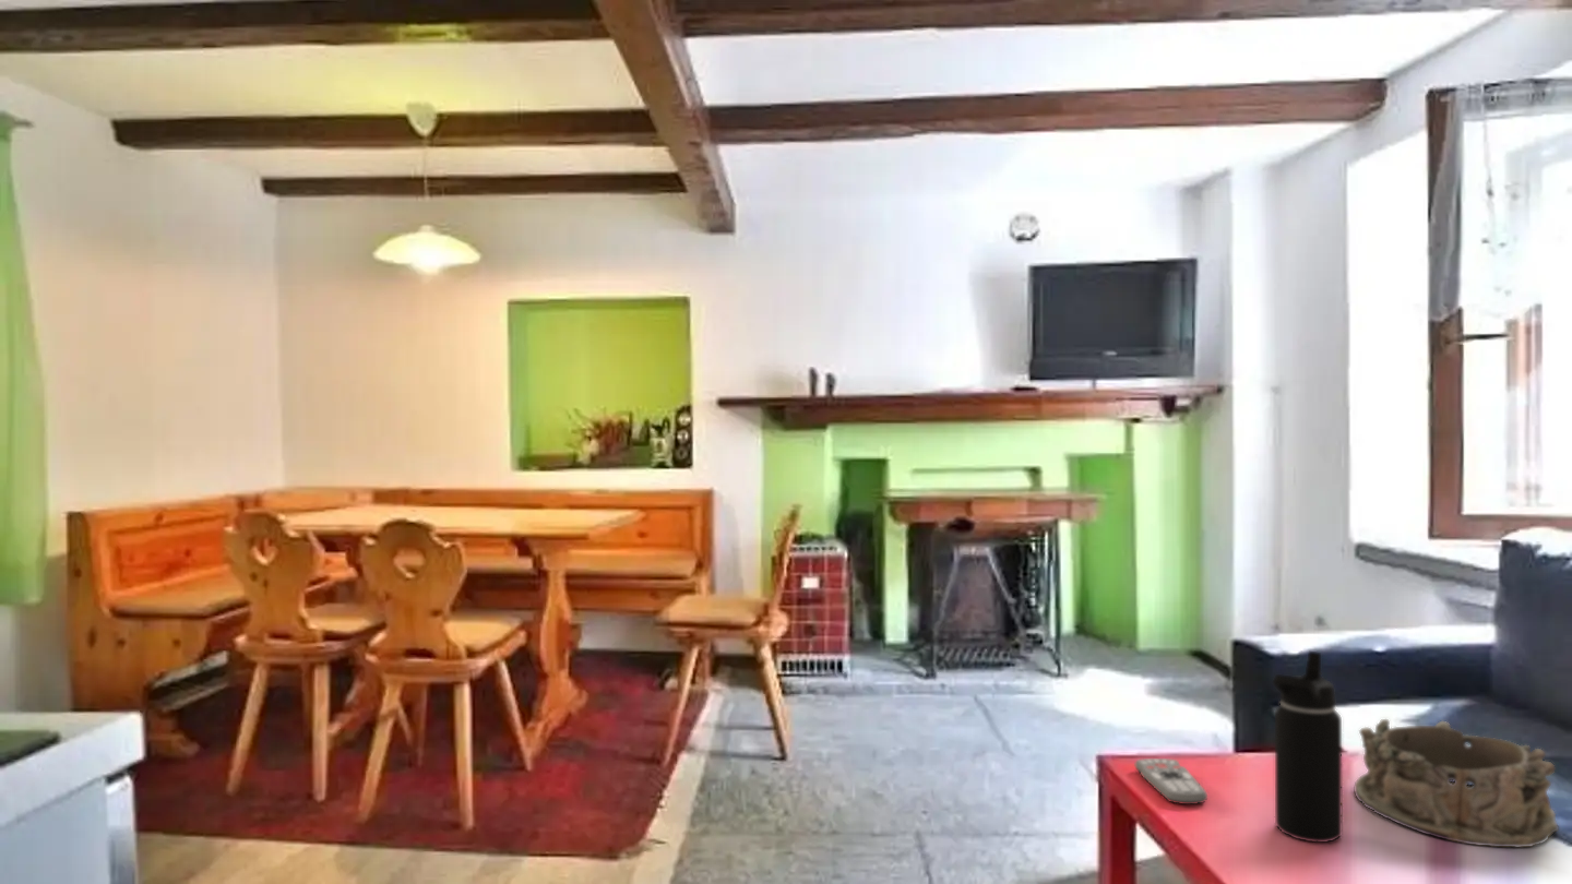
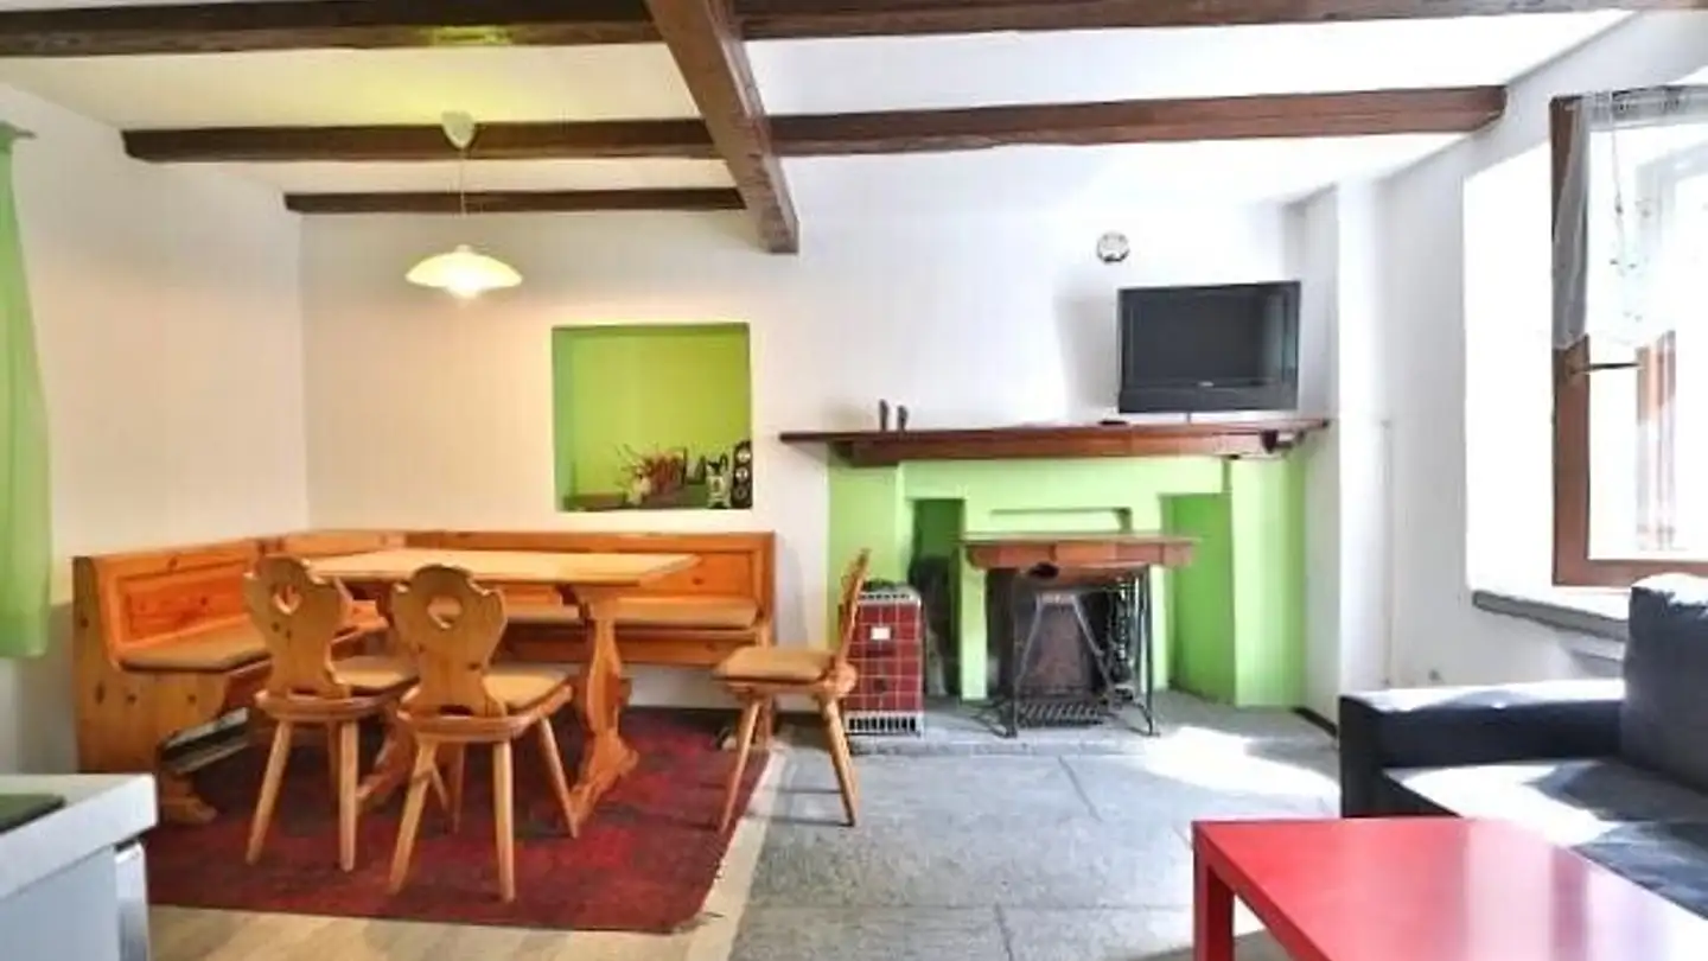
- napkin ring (1451, 772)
- remote control (1171, 780)
- water bottle (1305, 744)
